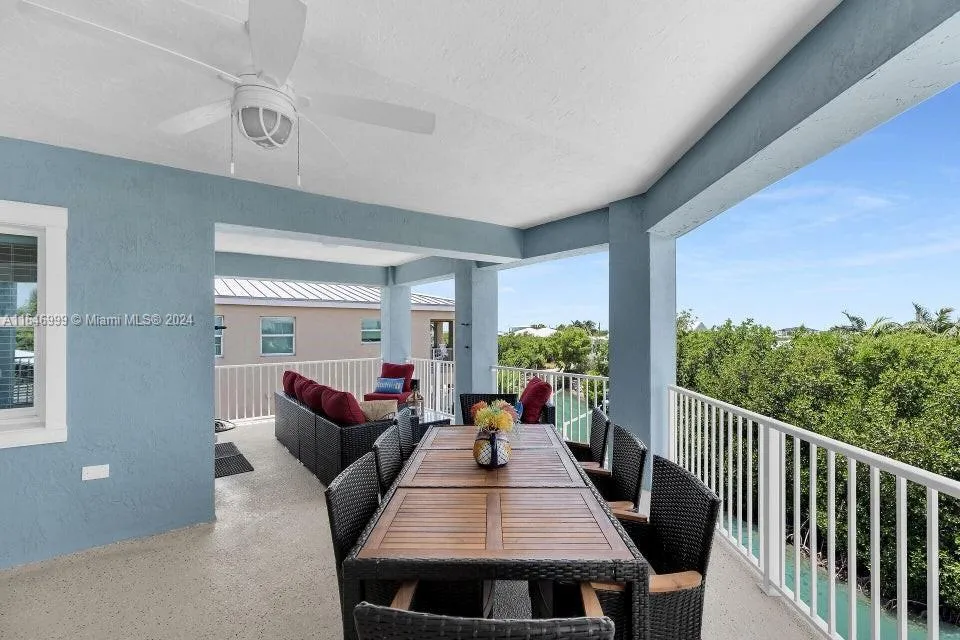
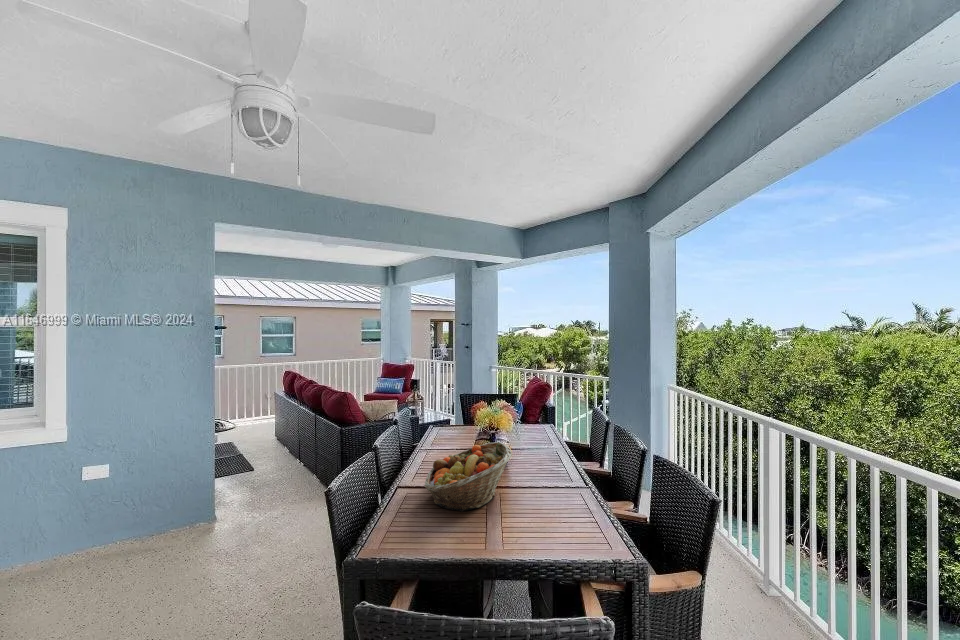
+ fruit basket (468, 472)
